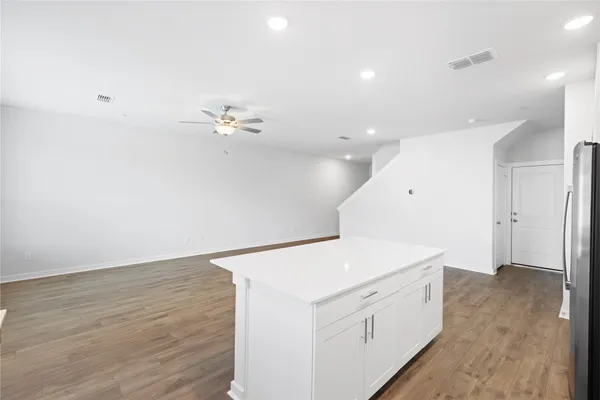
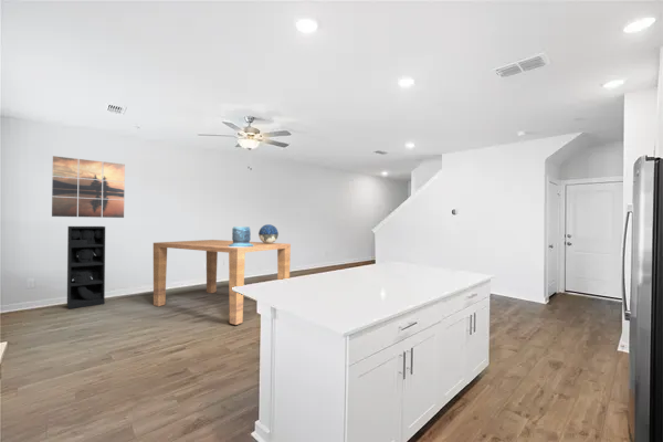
+ decorative urn (241, 235)
+ shelving unit (86, 265)
+ wall art (90, 188)
+ table (215, 274)
+ decorative globe (269, 233)
